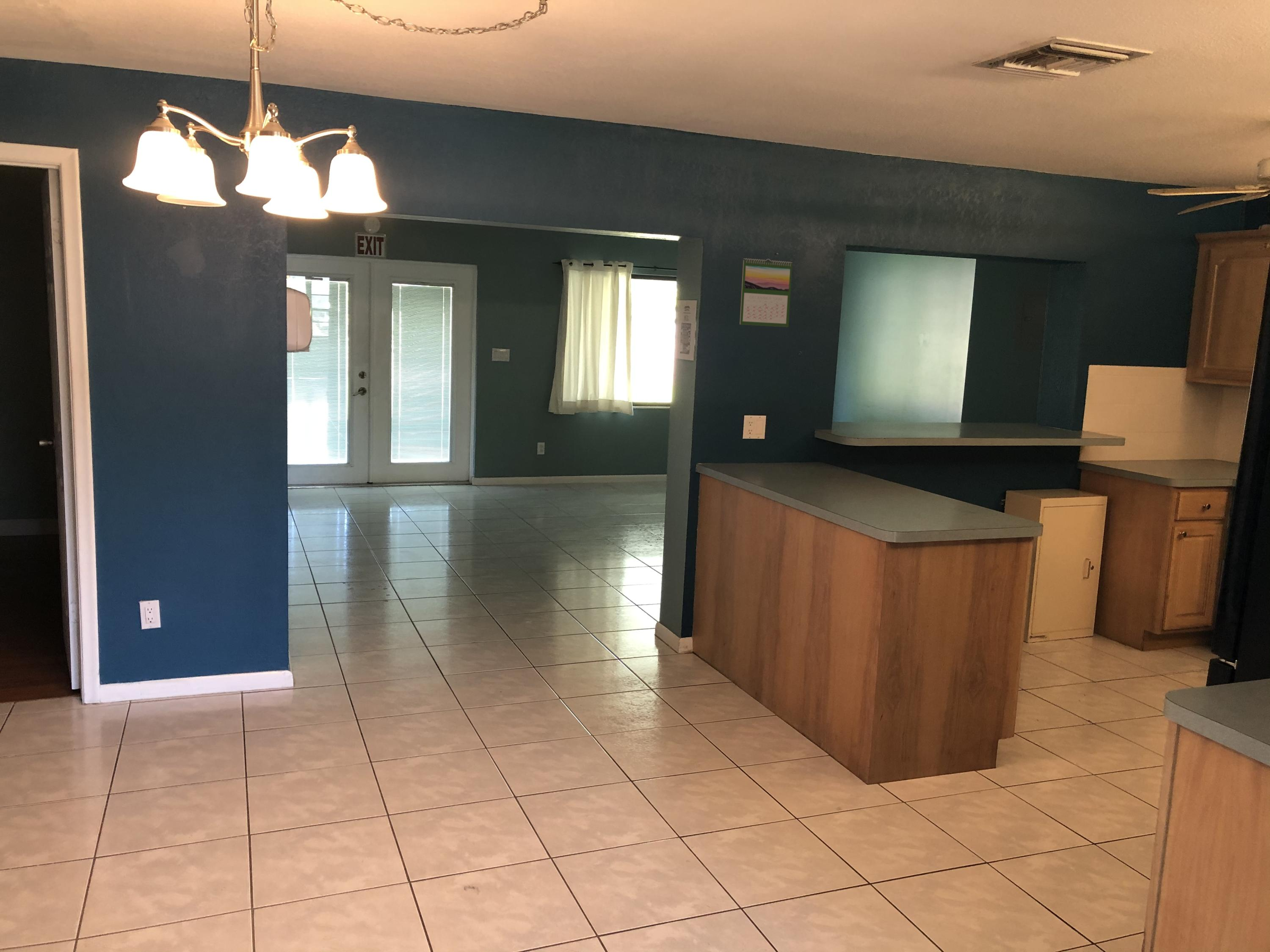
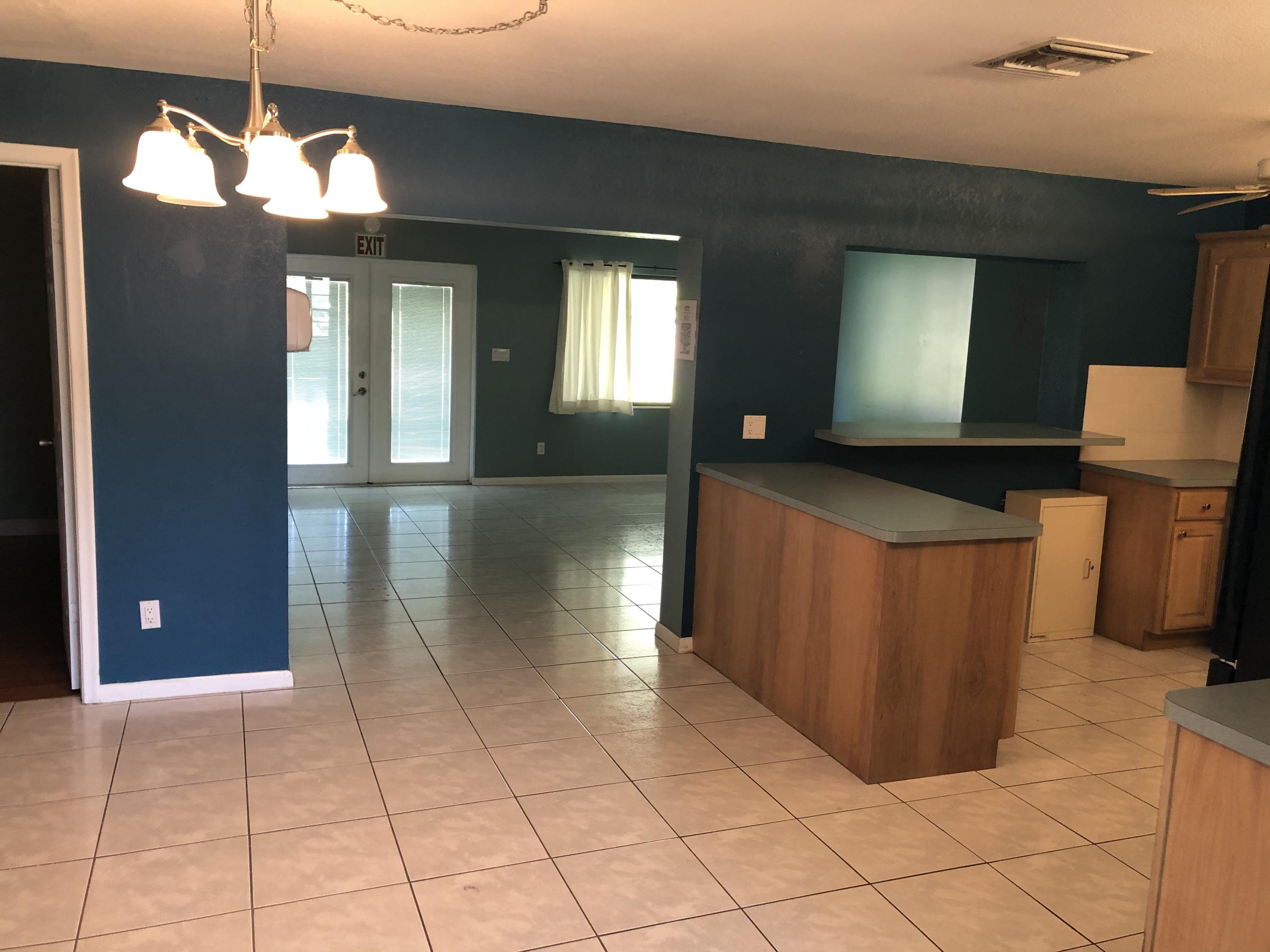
- calendar (766, 292)
